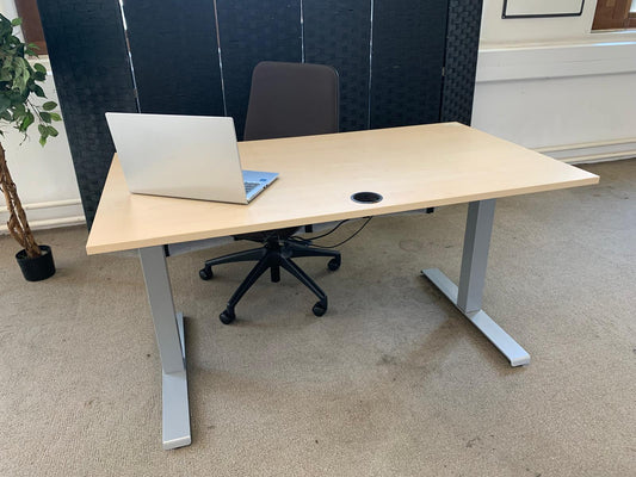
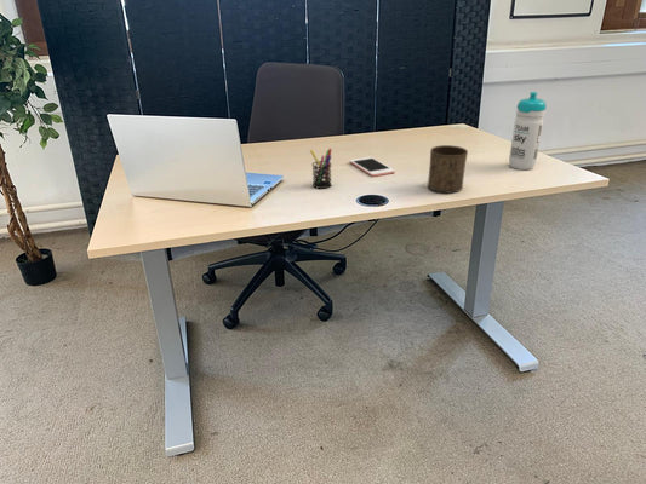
+ water bottle (527, 129)
+ pen holder (324, 166)
+ cup (447, 168)
+ cell phone (371, 166)
